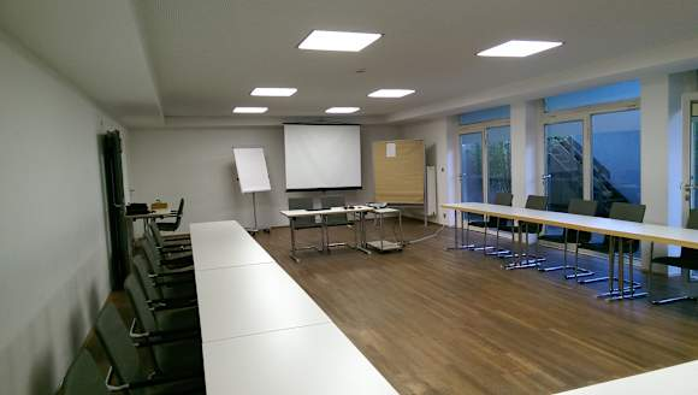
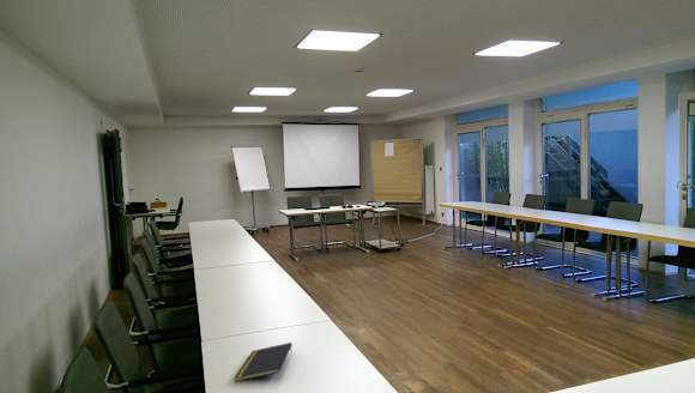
+ notepad (265, 361)
